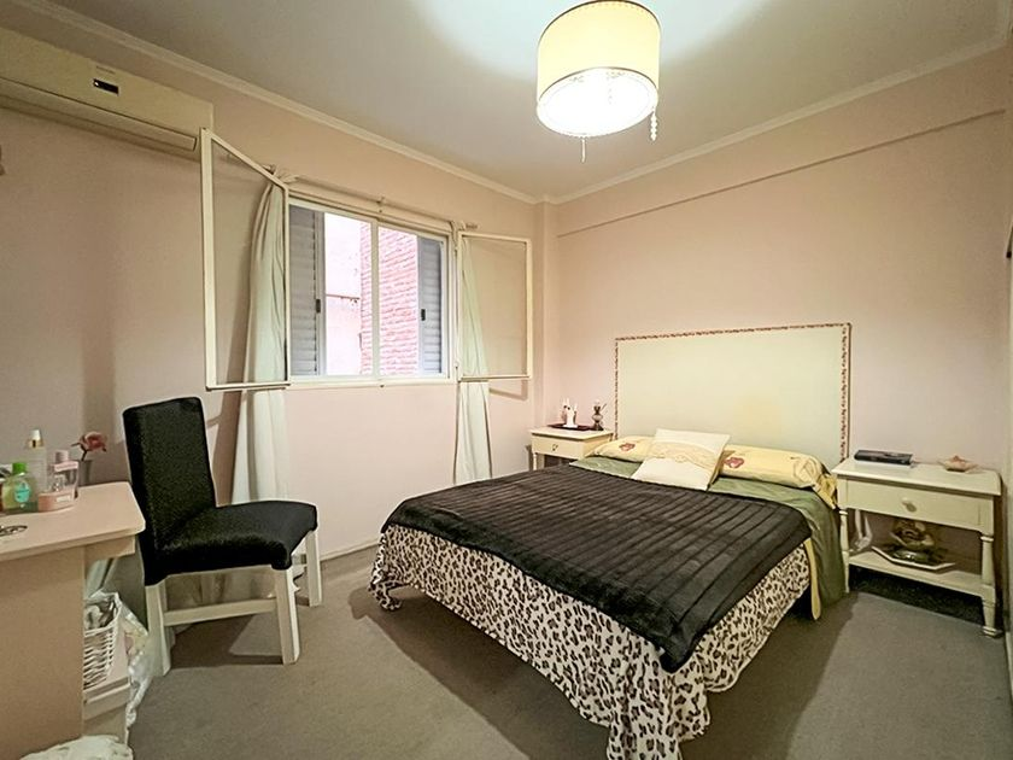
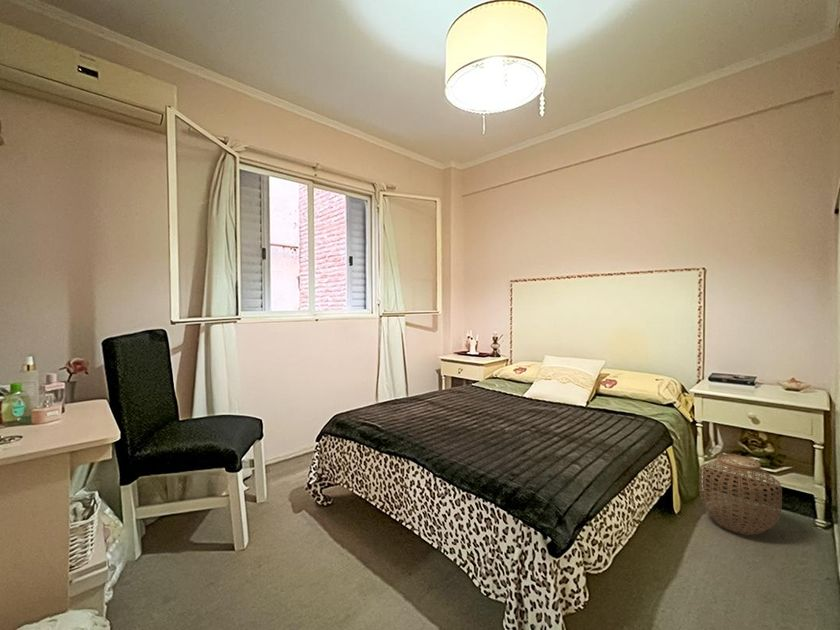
+ woven basket (738, 492)
